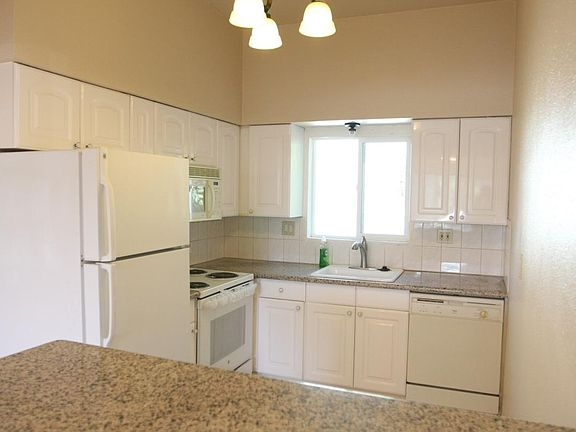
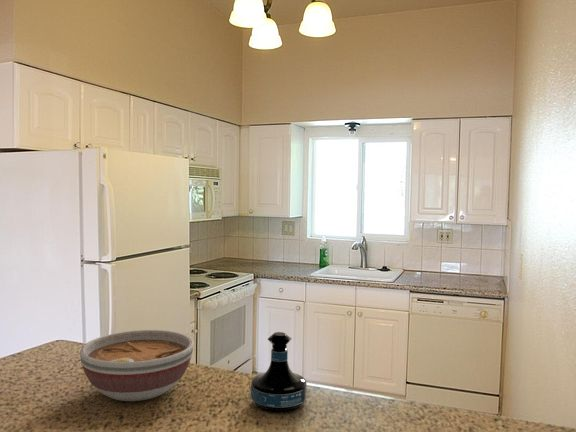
+ tequila bottle (279, 367)
+ bowl (138, 367)
